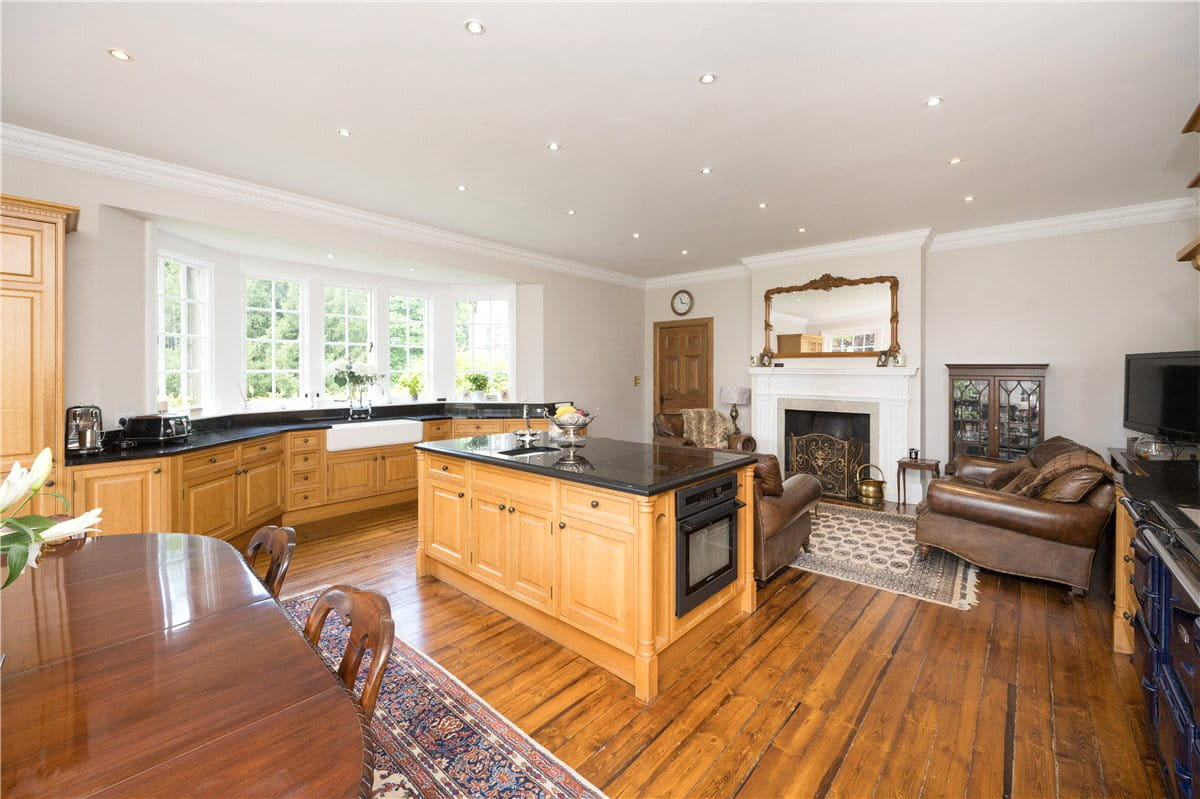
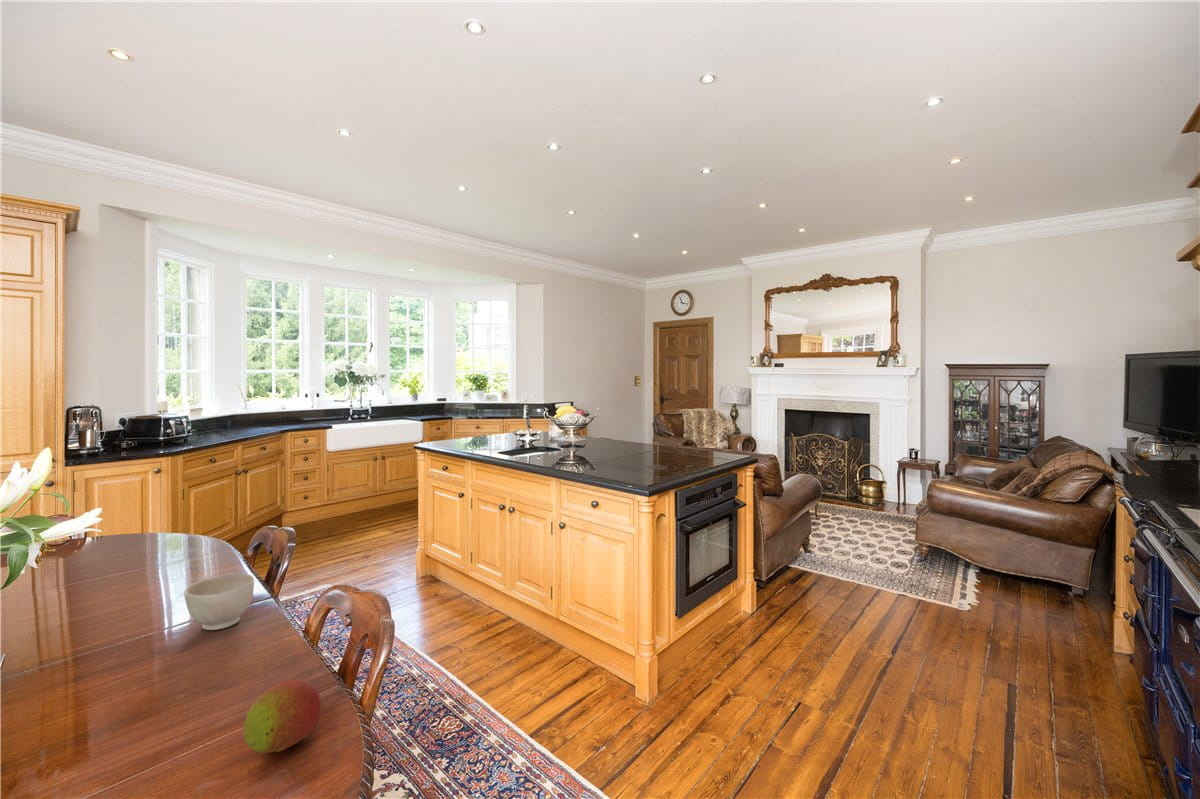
+ fruit (284, 715)
+ bowl (220, 603)
